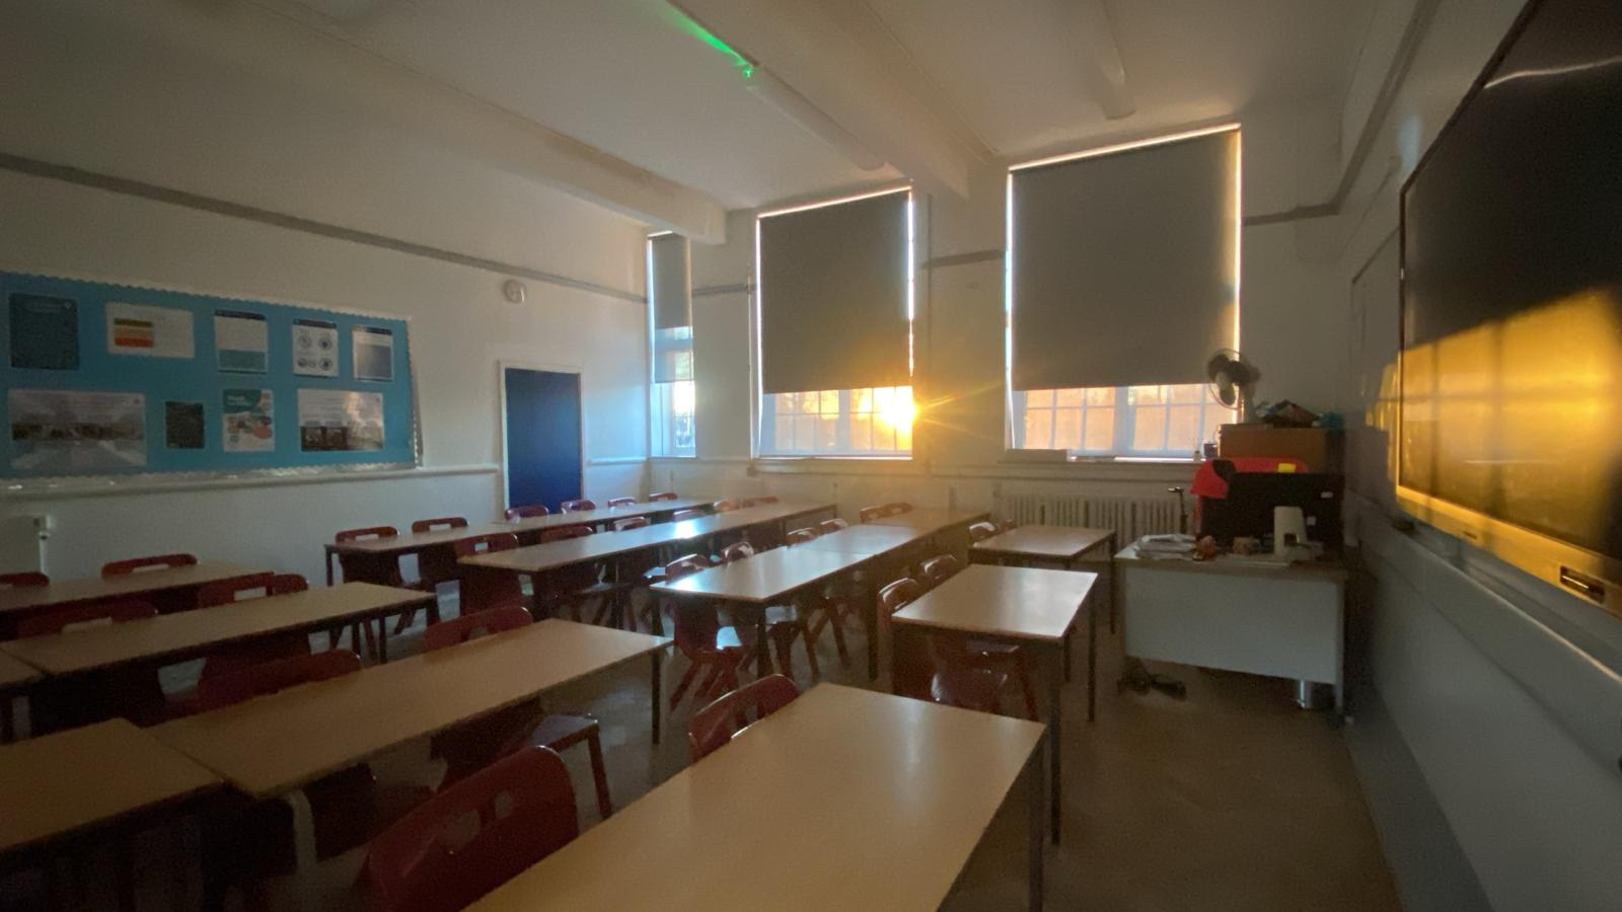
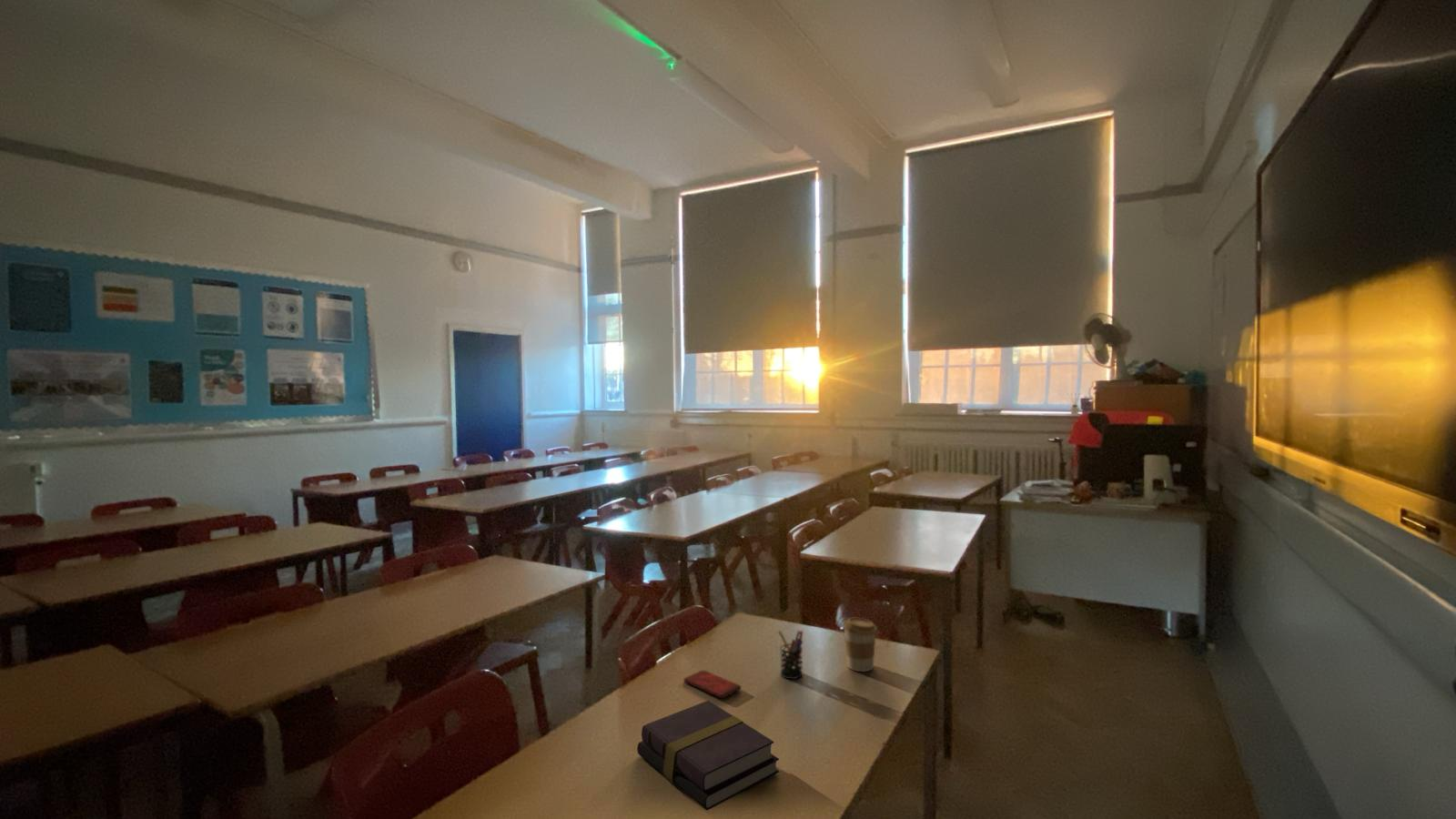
+ book (706, 748)
+ pen holder (794, 651)
+ coffee cup (860, 642)
+ smartphone (712, 683)
